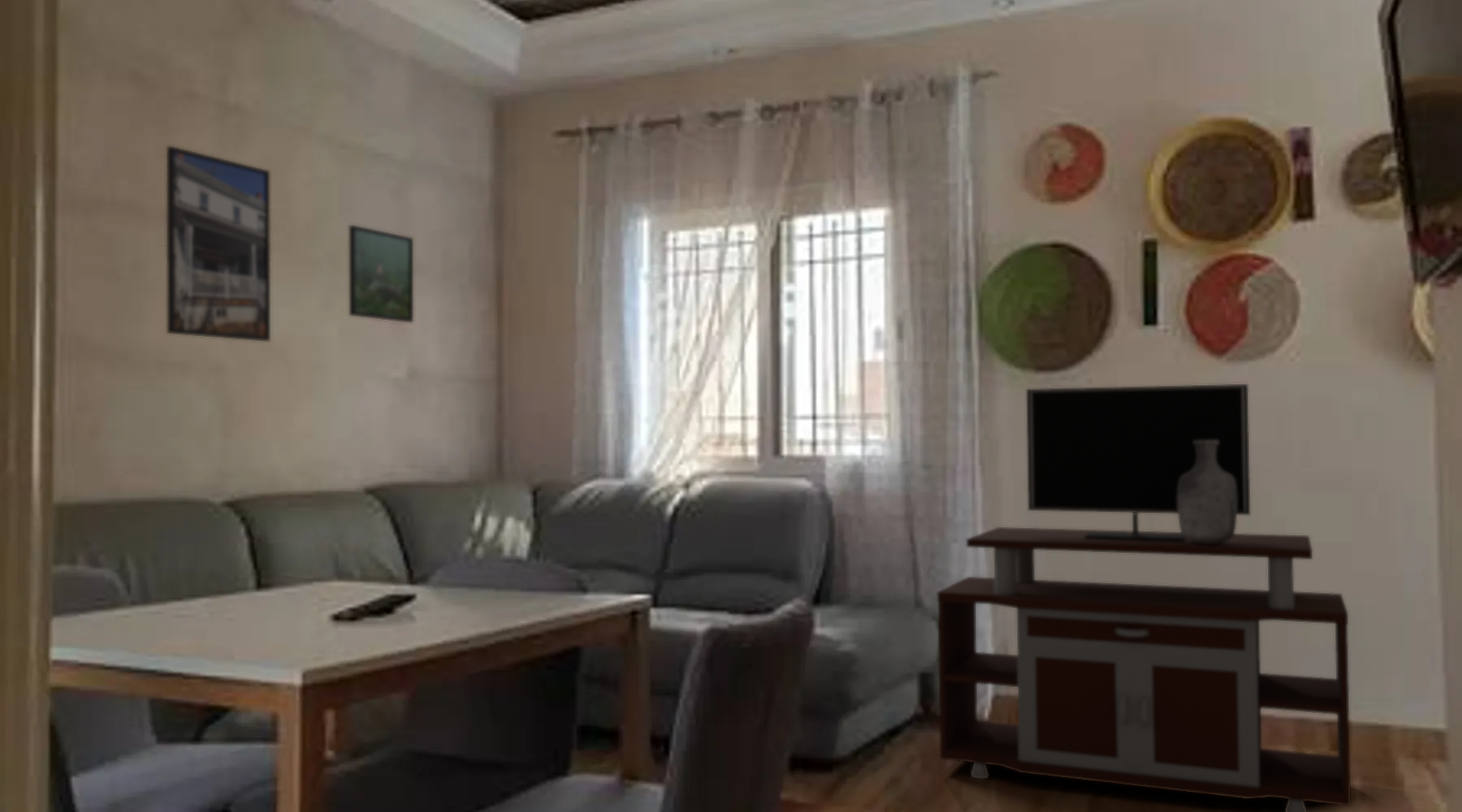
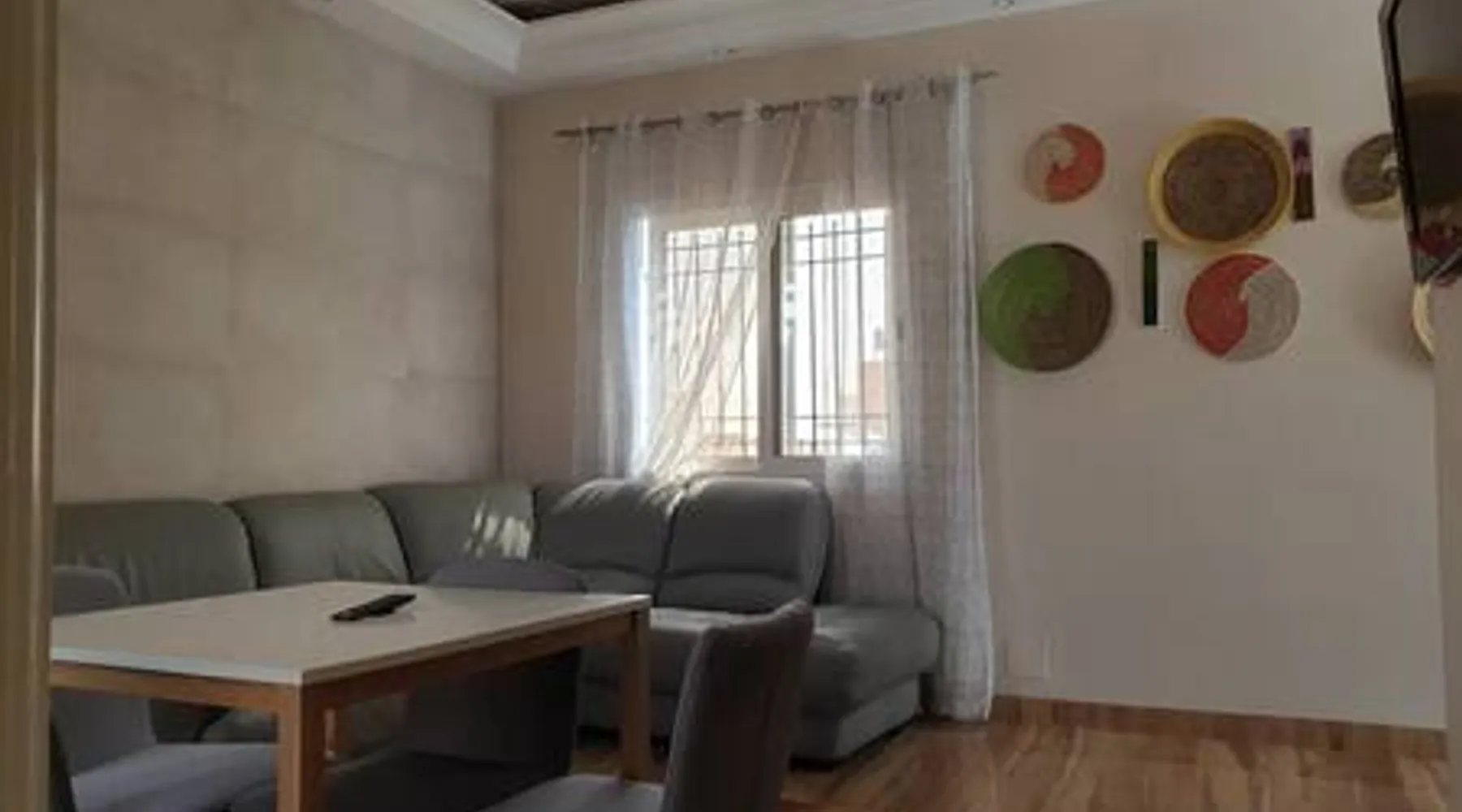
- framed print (220, 248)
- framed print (382, 275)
- tv stand (1134, 584)
- vase (1206, 491)
